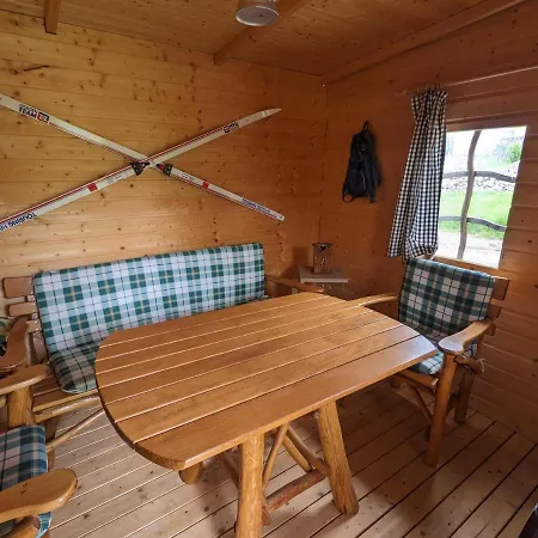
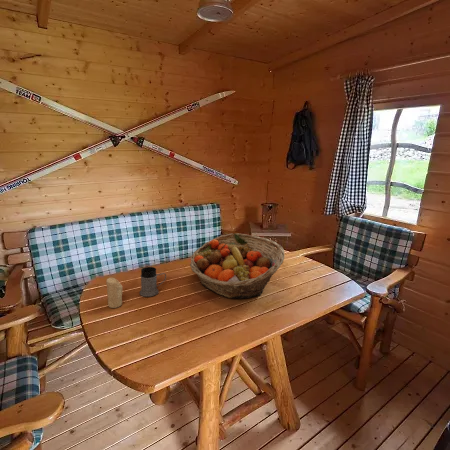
+ candle (114, 292)
+ mug (153, 279)
+ fruit basket (235, 263)
